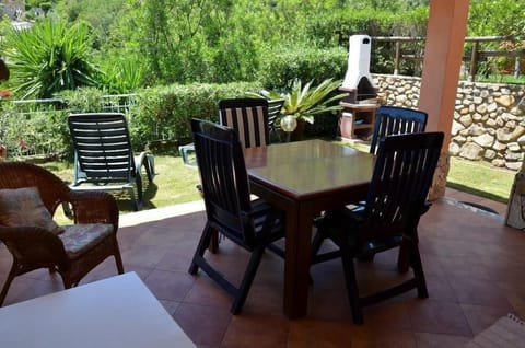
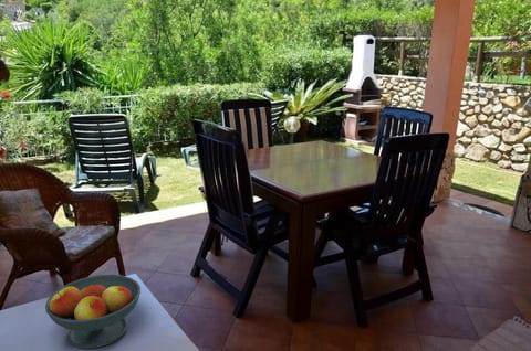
+ fruit bowl (95, 307)
